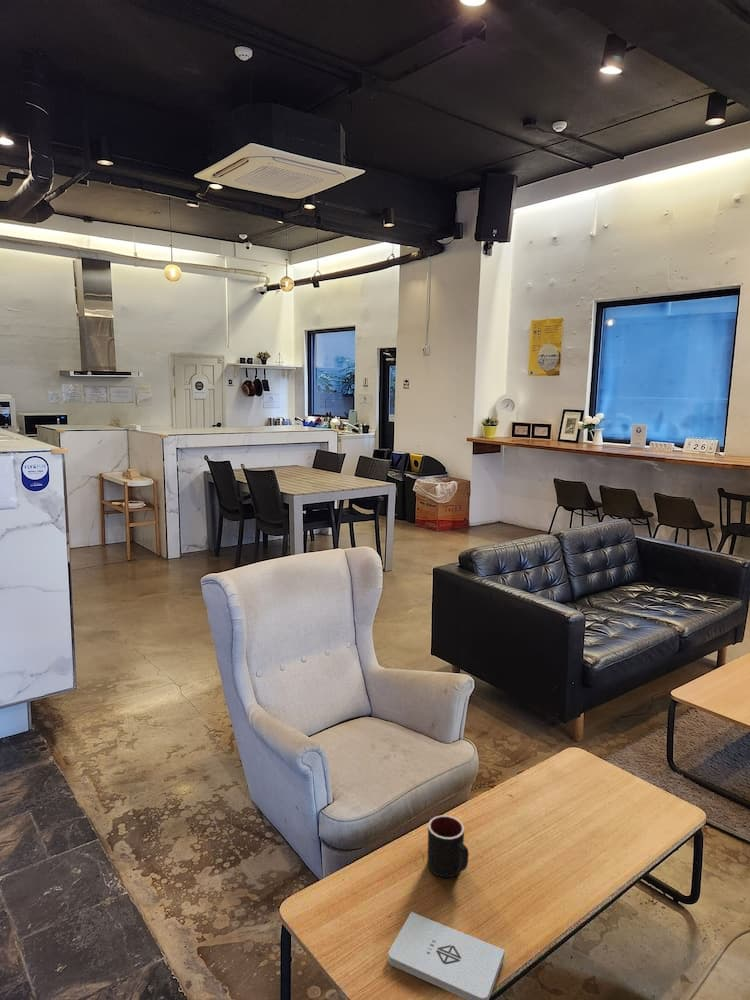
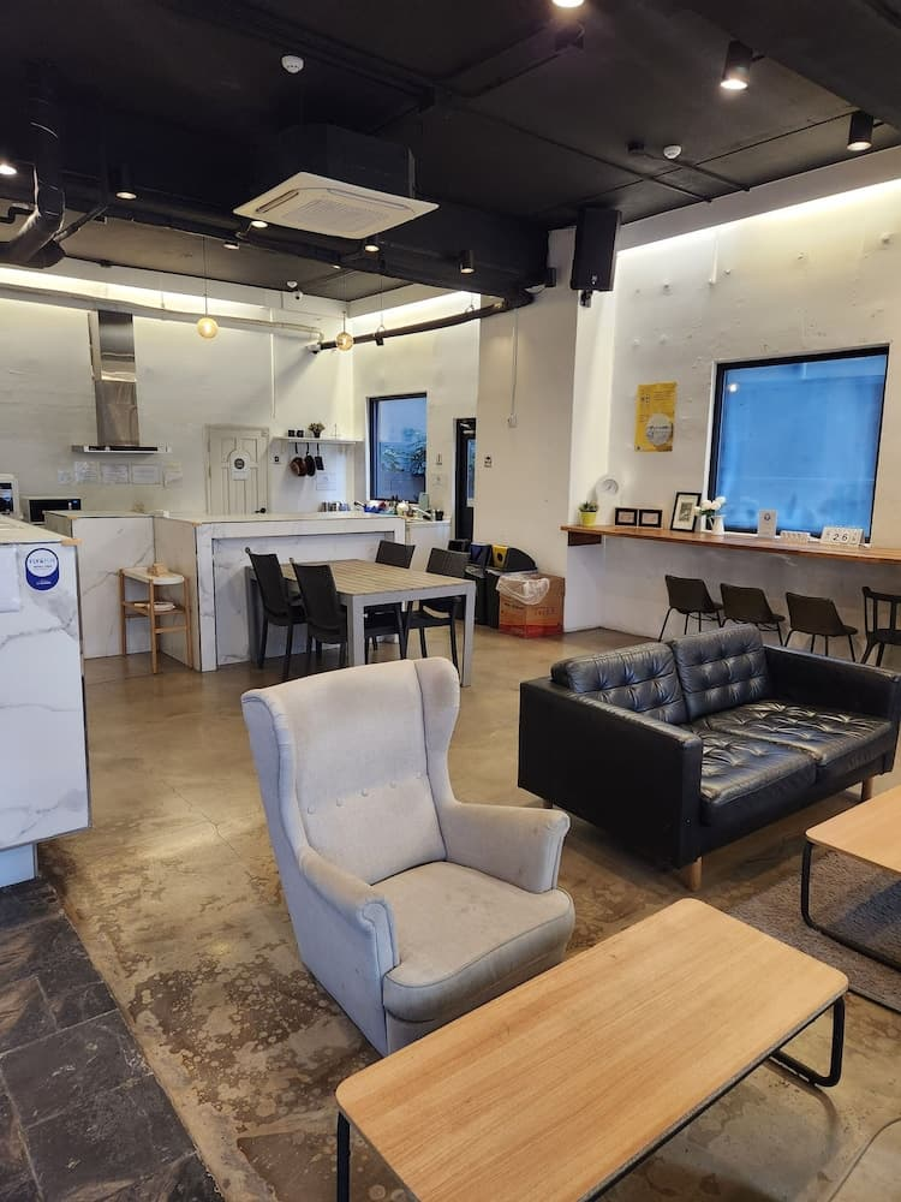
- mug (449, 850)
- notepad (445, 956)
